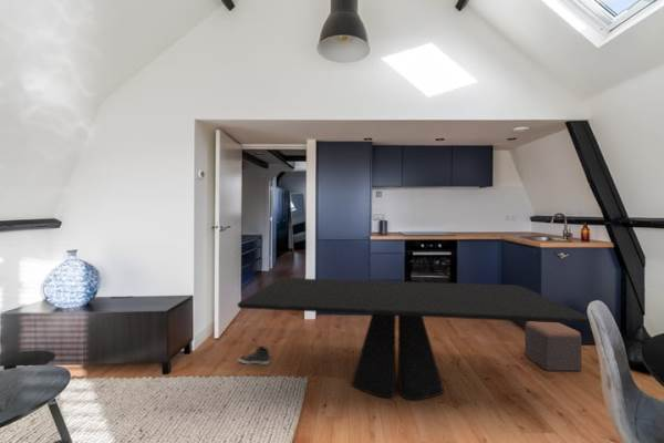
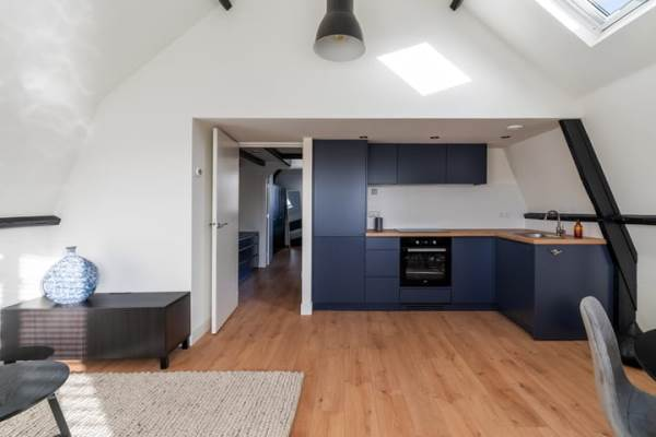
- dining table (398, 339)
- sneaker (255, 353)
- footstool (551, 343)
